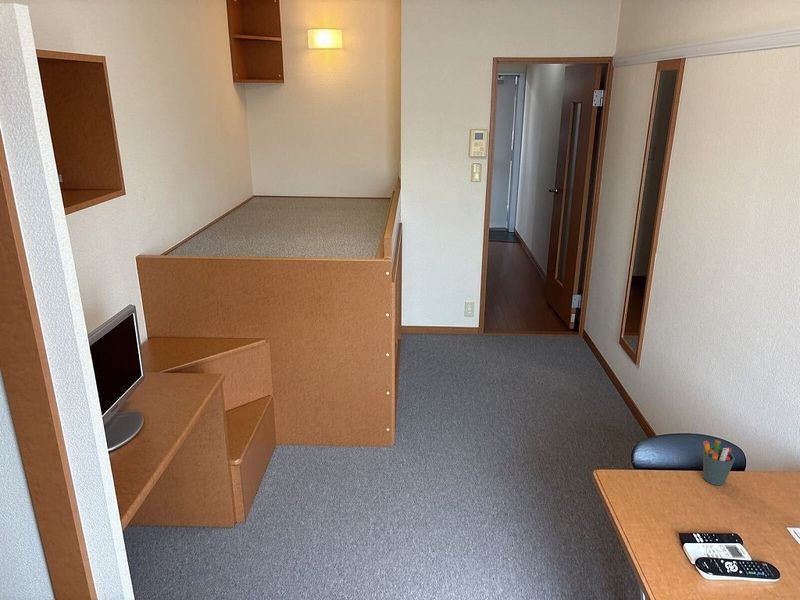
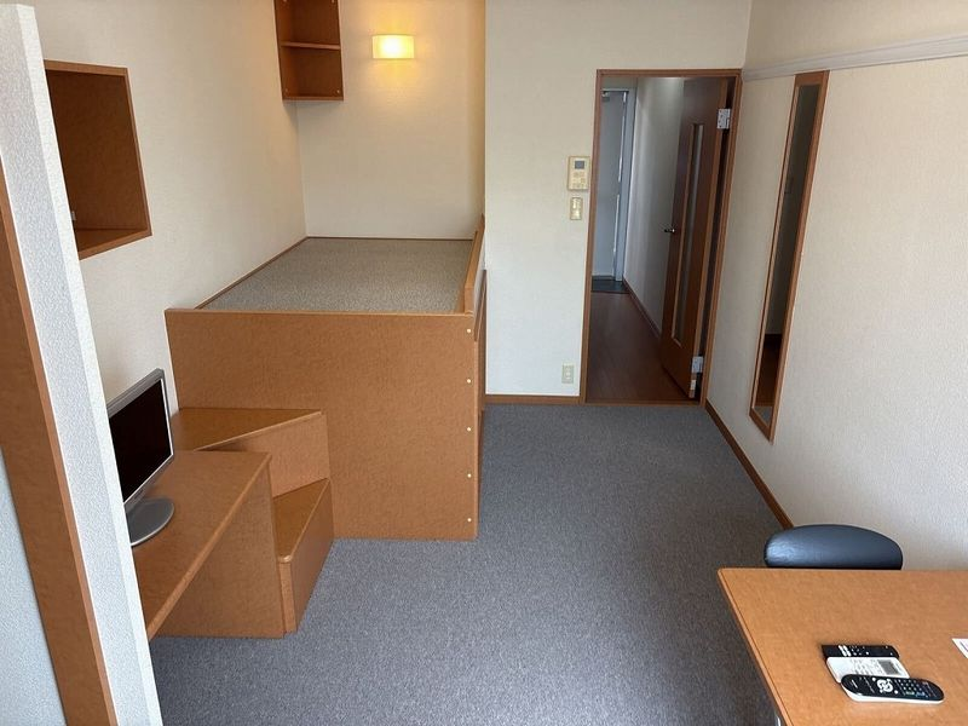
- pen holder (717, 460)
